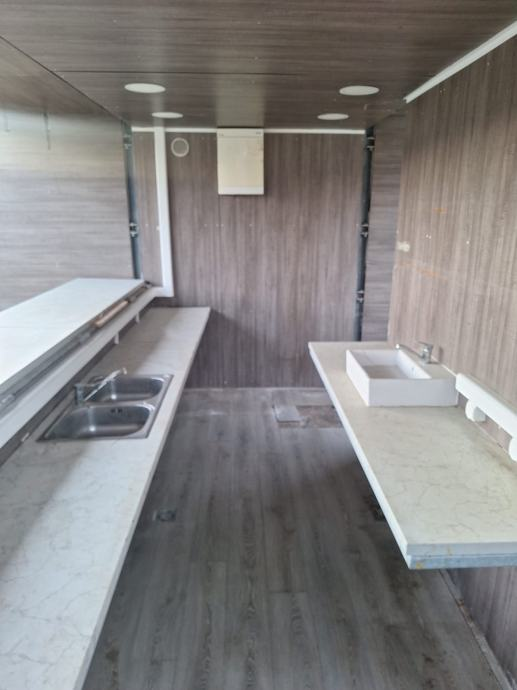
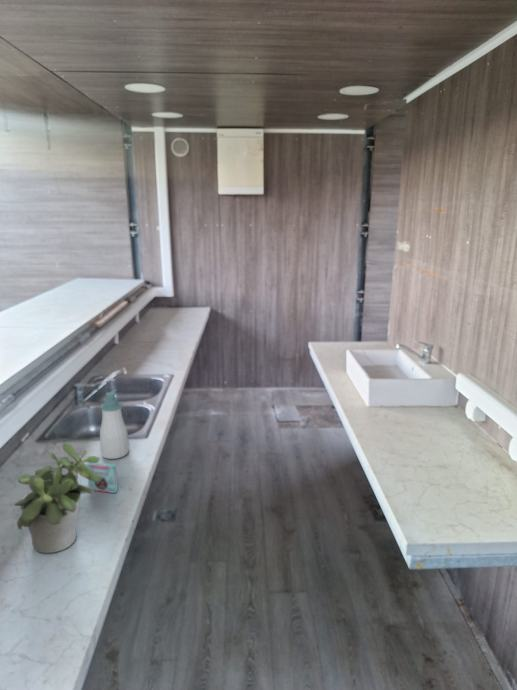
+ soap bottle (112, 424)
+ cosmetic container (102, 477)
+ potted plant (62, 501)
